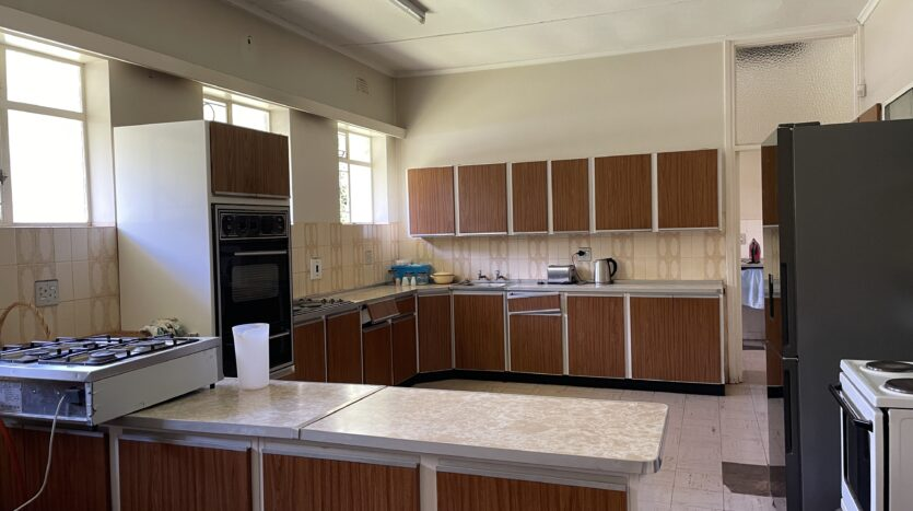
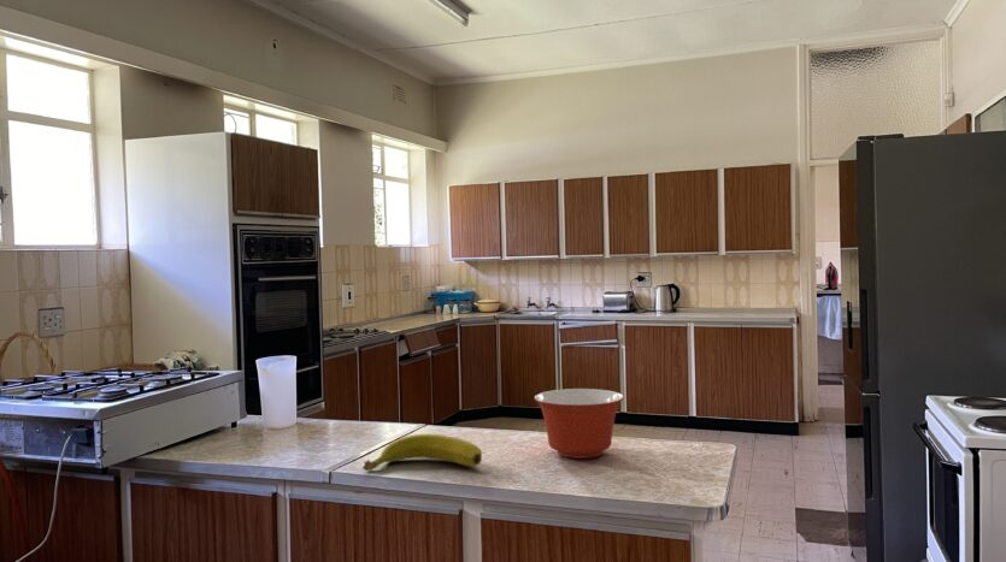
+ banana (431, 452)
+ mixing bowl (578, 424)
